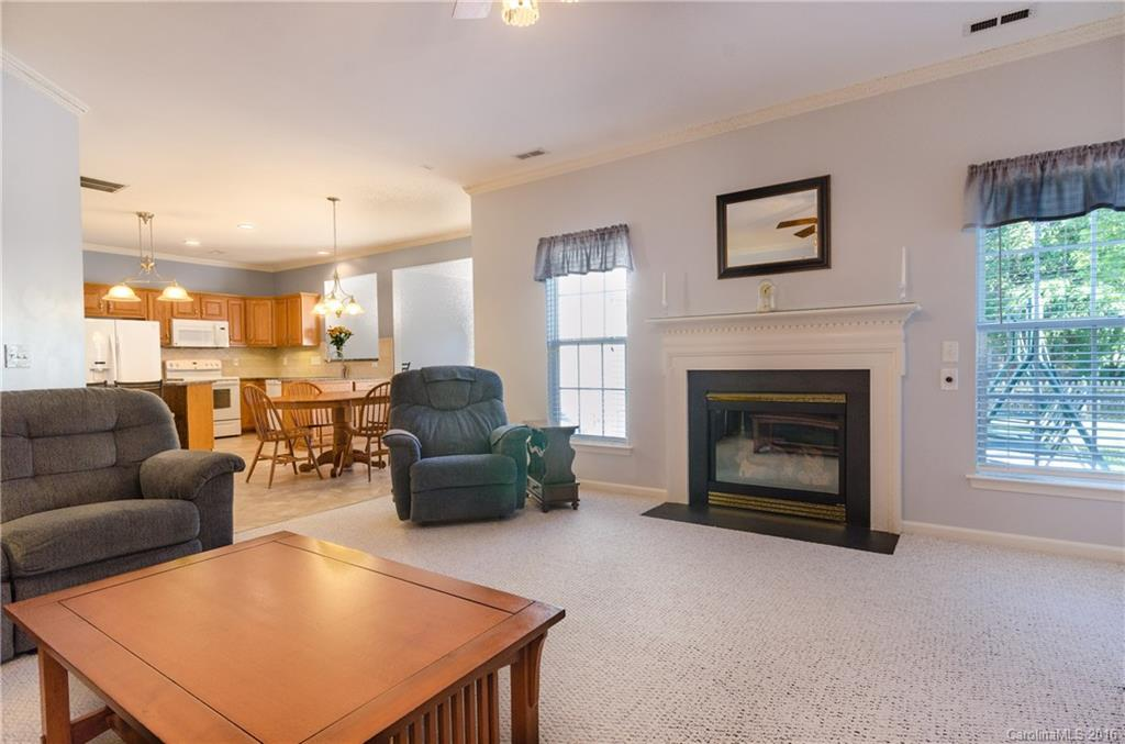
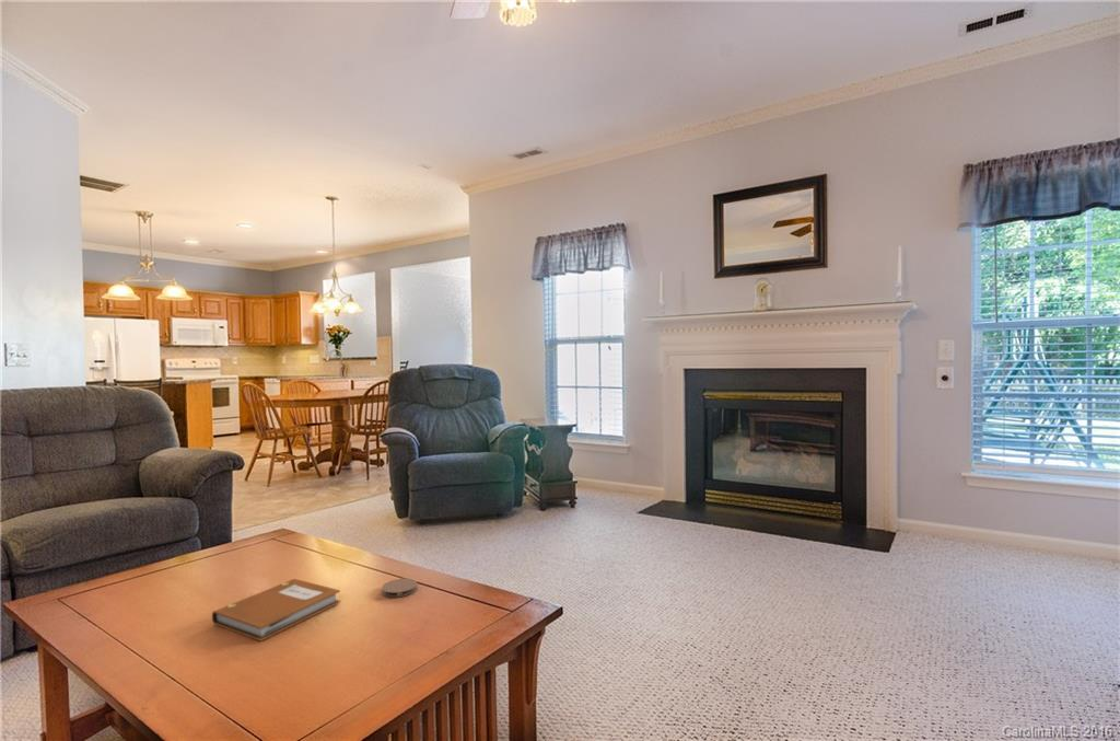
+ notebook (280, 605)
+ coaster (399, 587)
